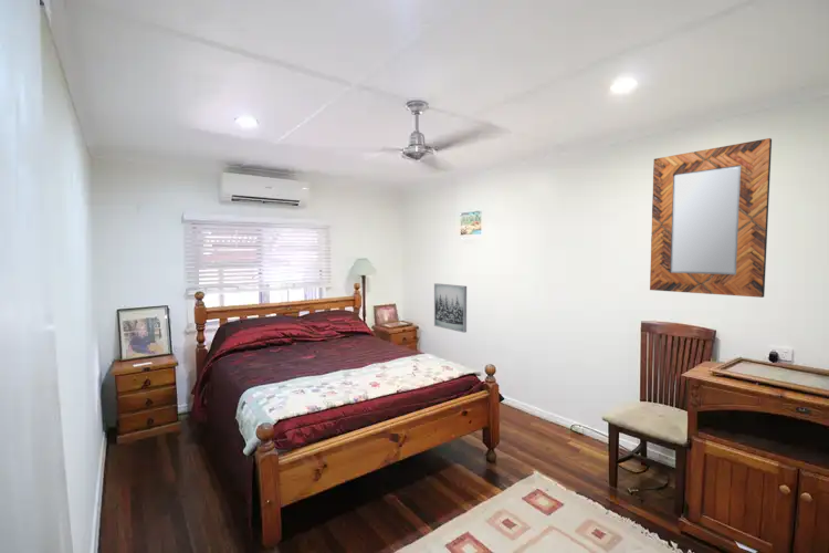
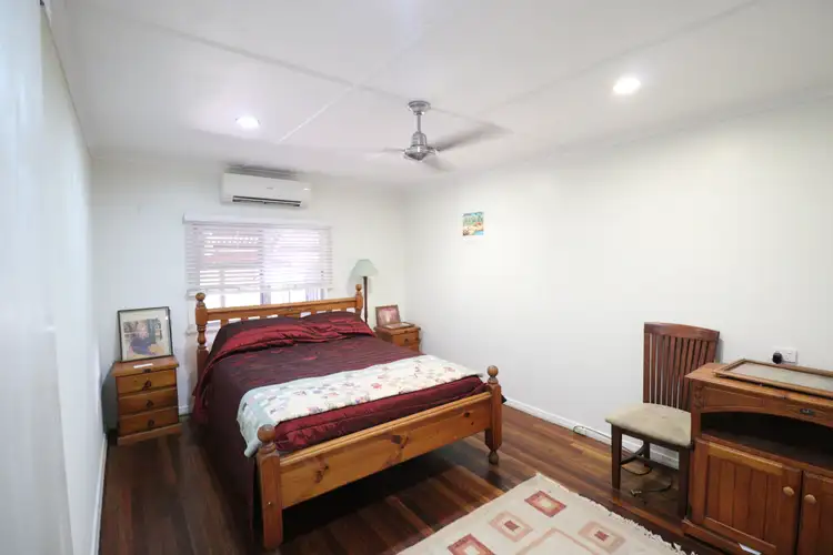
- home mirror (704, 222)
- wall art (449, 306)
